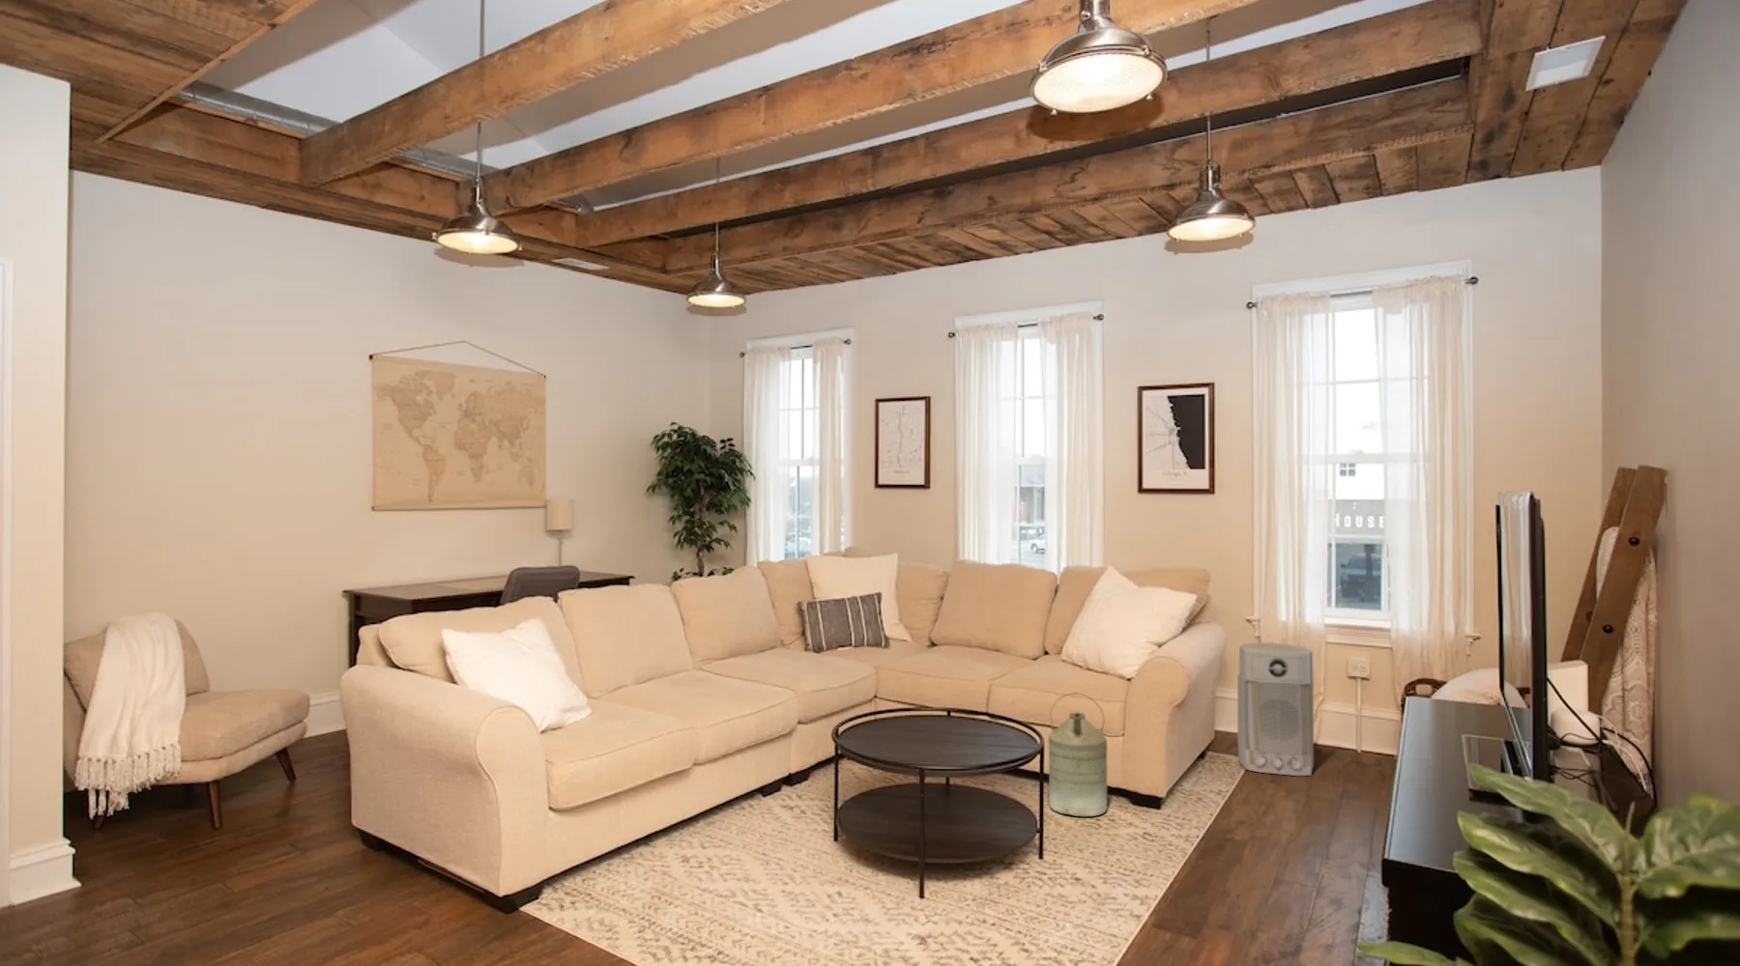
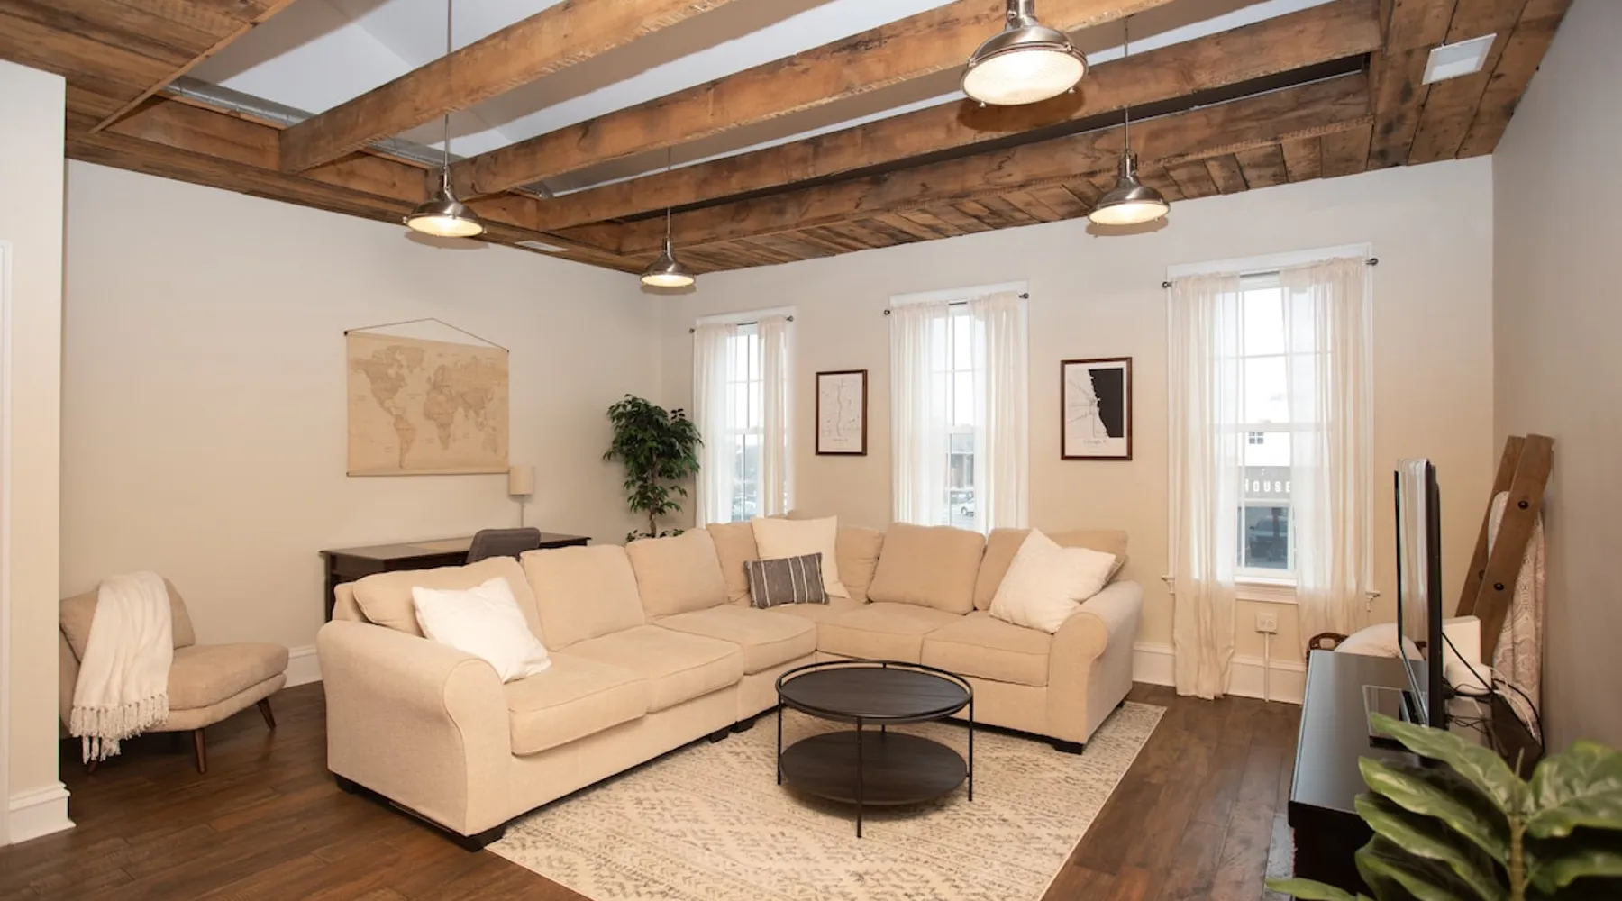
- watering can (1078, 752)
- air purifier (1275, 705)
